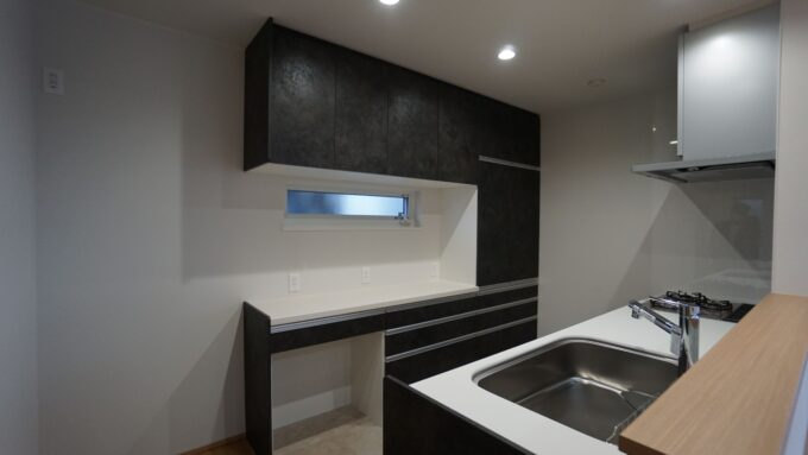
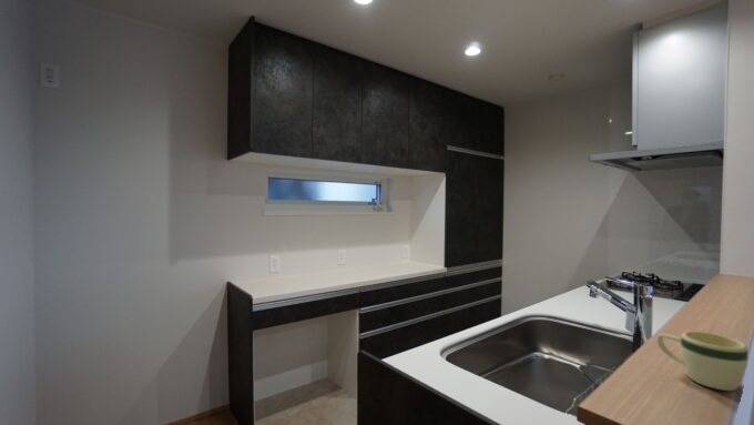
+ mug (697, 356)
